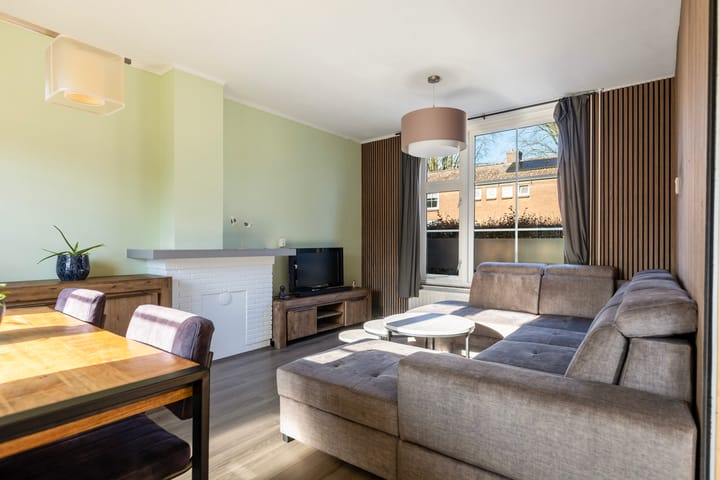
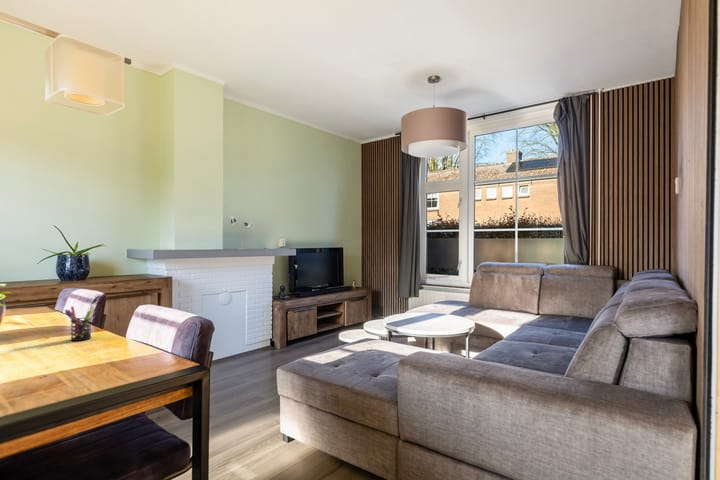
+ pen holder (81, 322)
